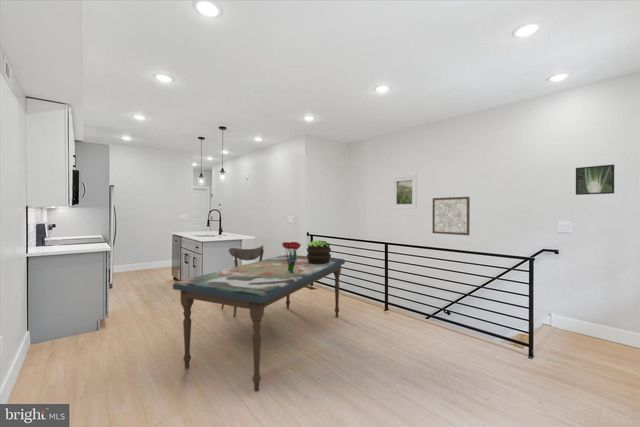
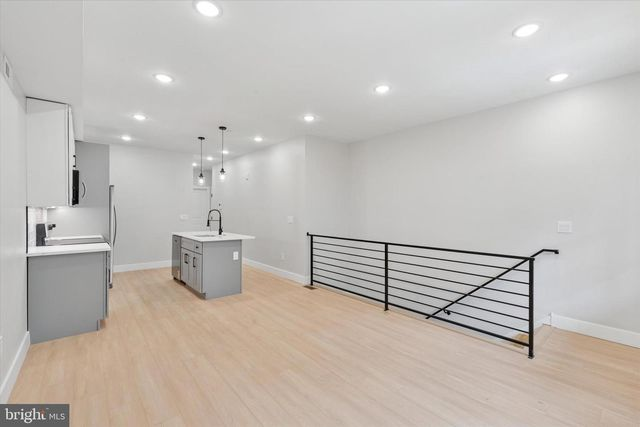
- dining table (275, 301)
- potted plant (318, 251)
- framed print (404, 192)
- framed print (594, 180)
- dining chair (237, 266)
- wall art (448, 216)
- bouquet (291, 257)
